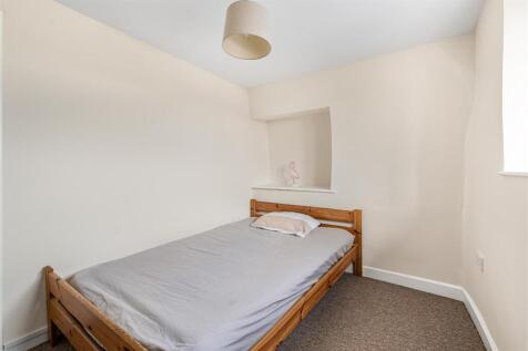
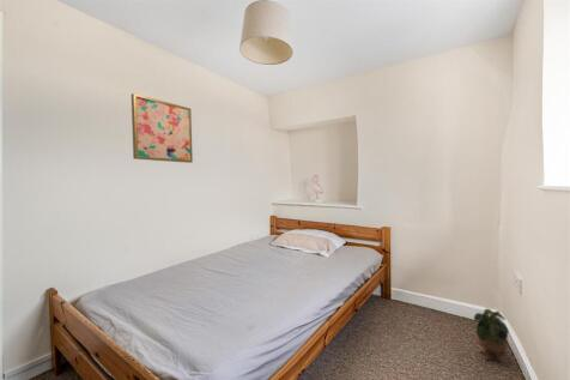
+ wall art (164, 131)
+ potted plant (490, 333)
